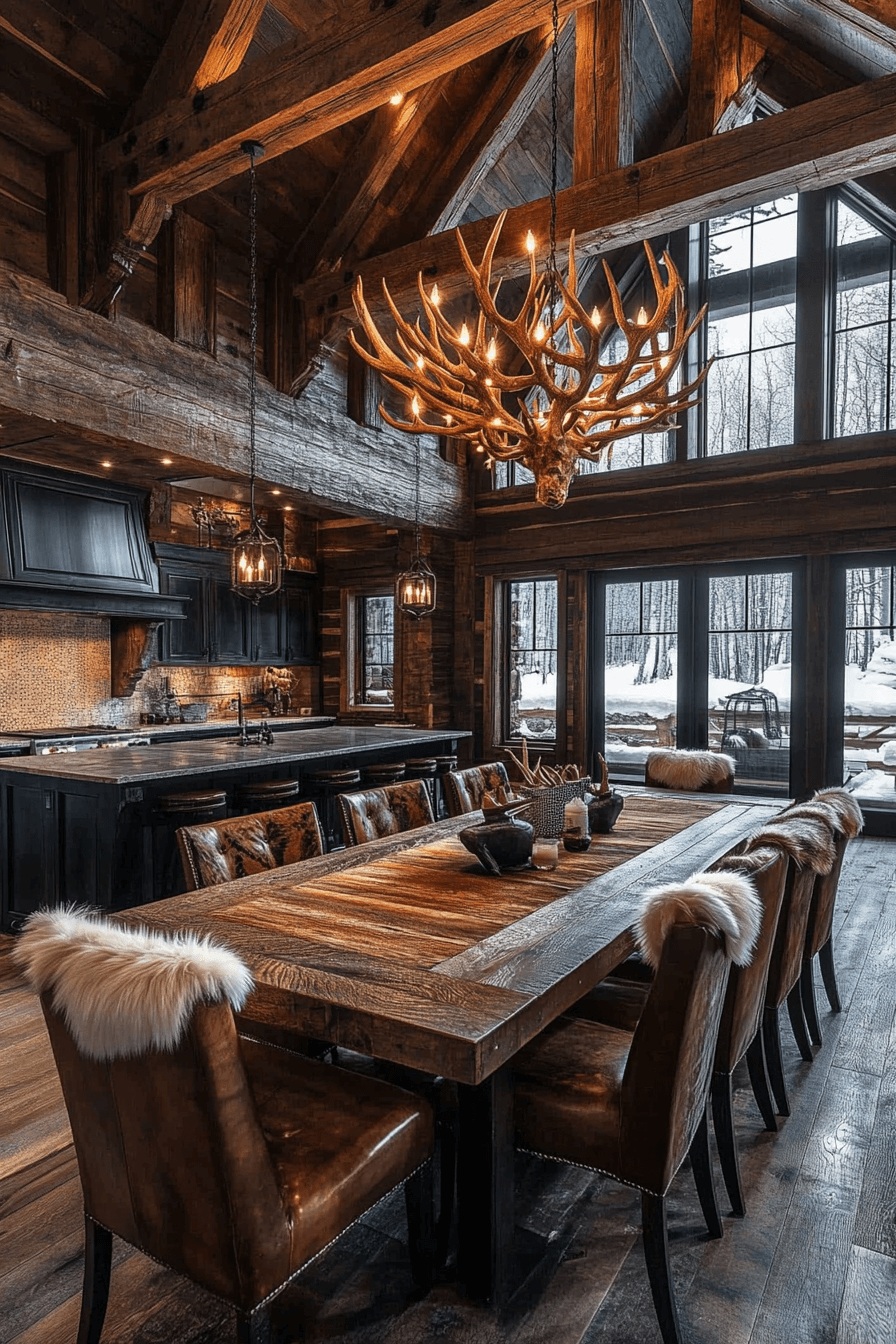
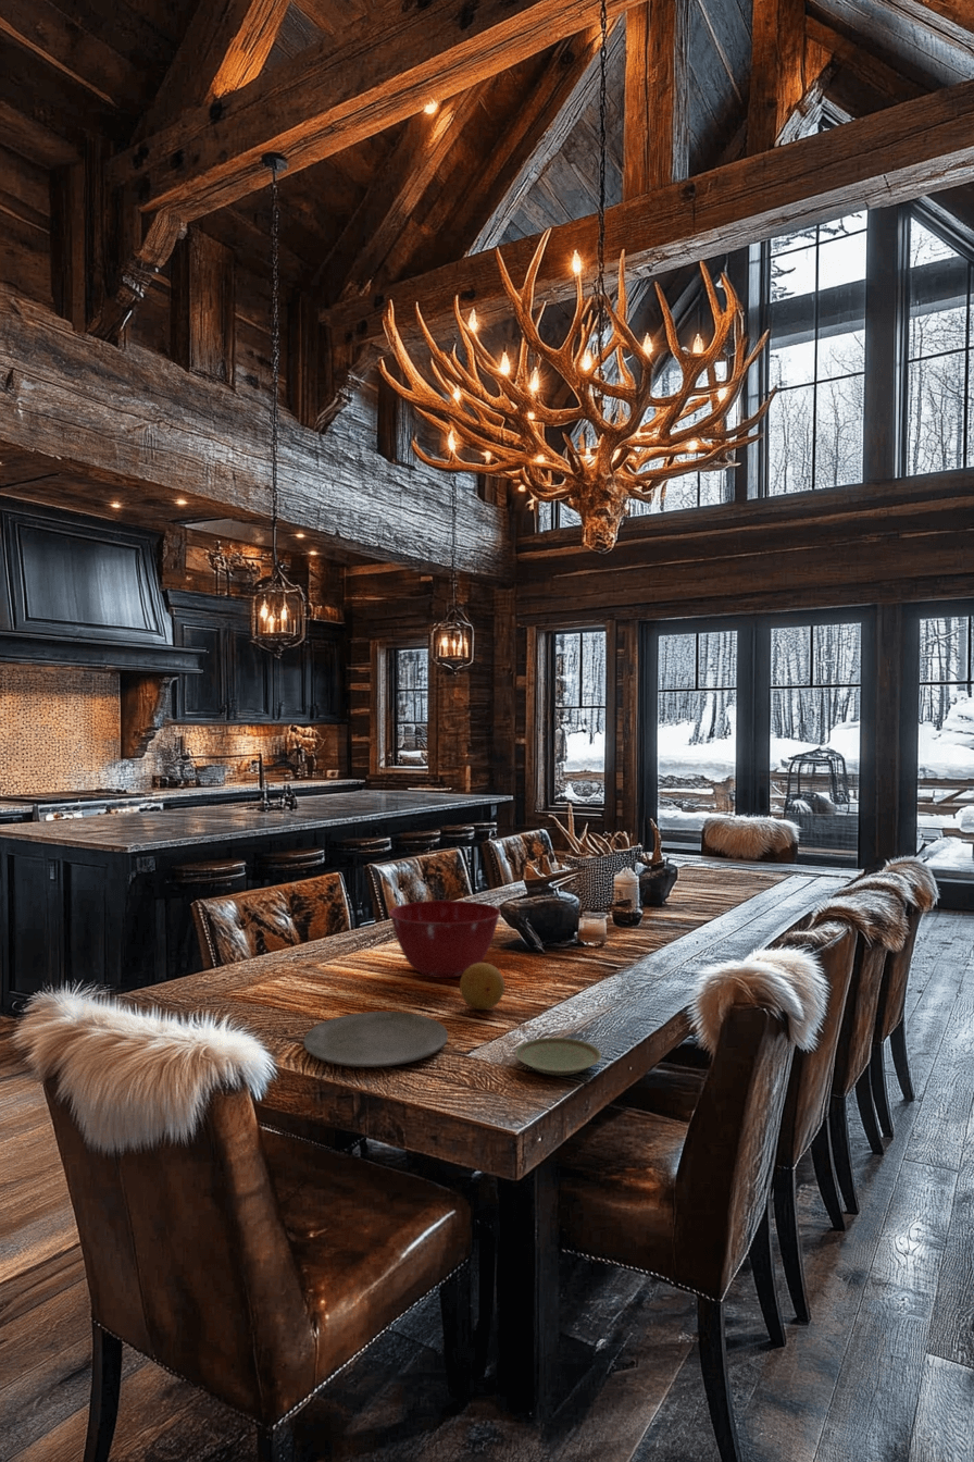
+ plate (376, 1039)
+ fruit (482, 986)
+ mixing bowl (445, 940)
+ plate (558, 1058)
